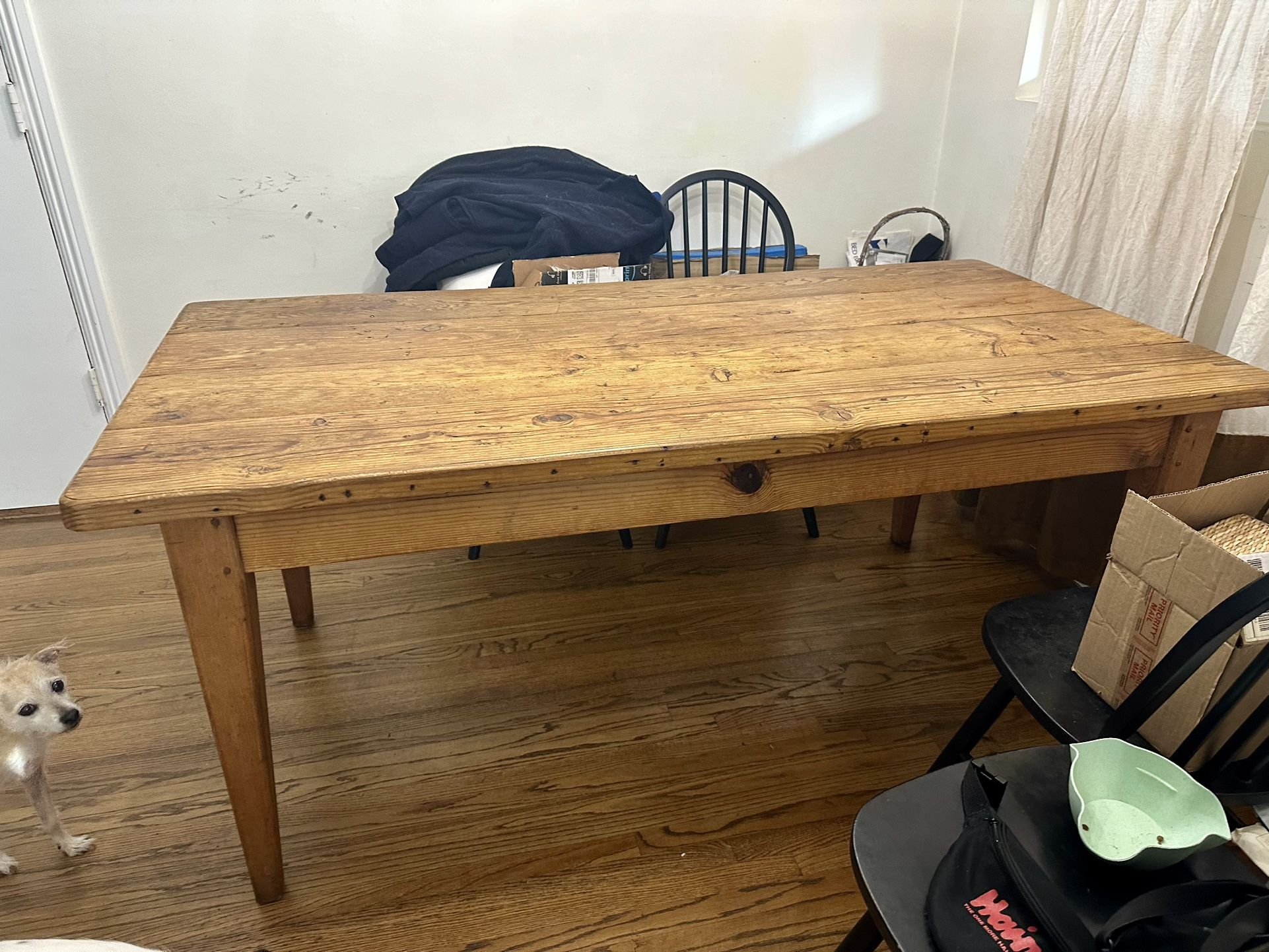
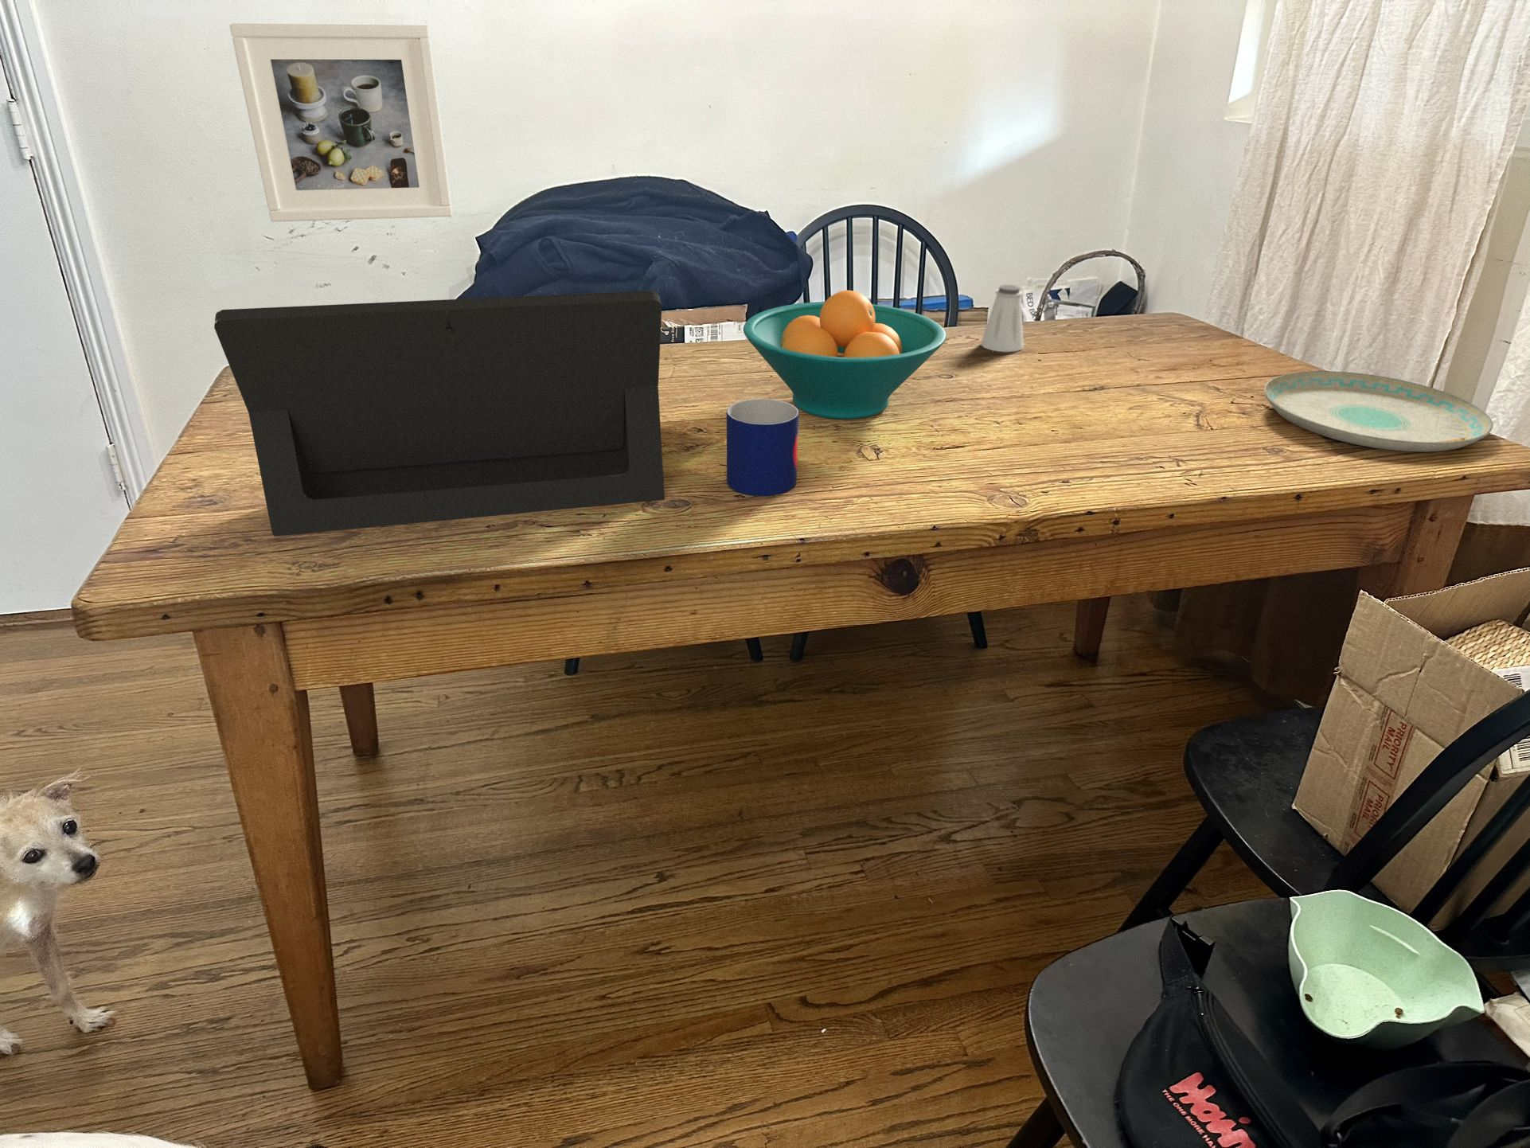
+ fruit bowl (843, 350)
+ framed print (348, 125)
+ mug (760, 441)
+ saltshaker (1006, 316)
+ laptop (464, 364)
+ plate (1372, 411)
